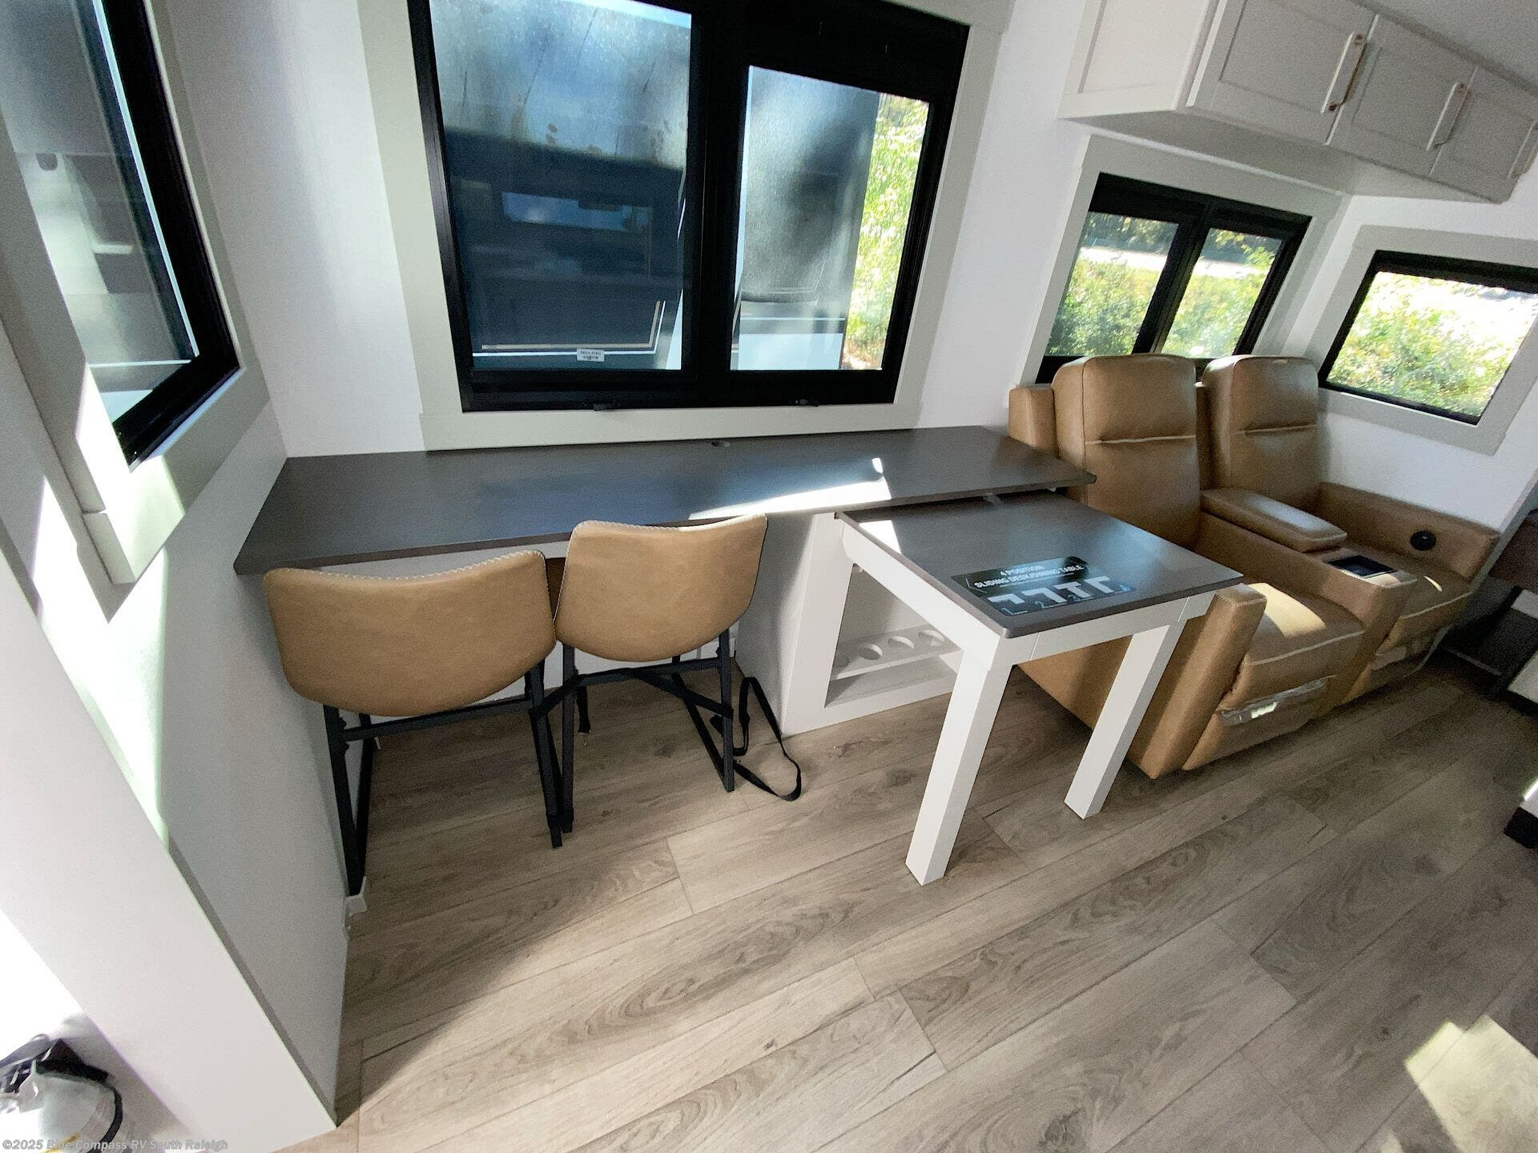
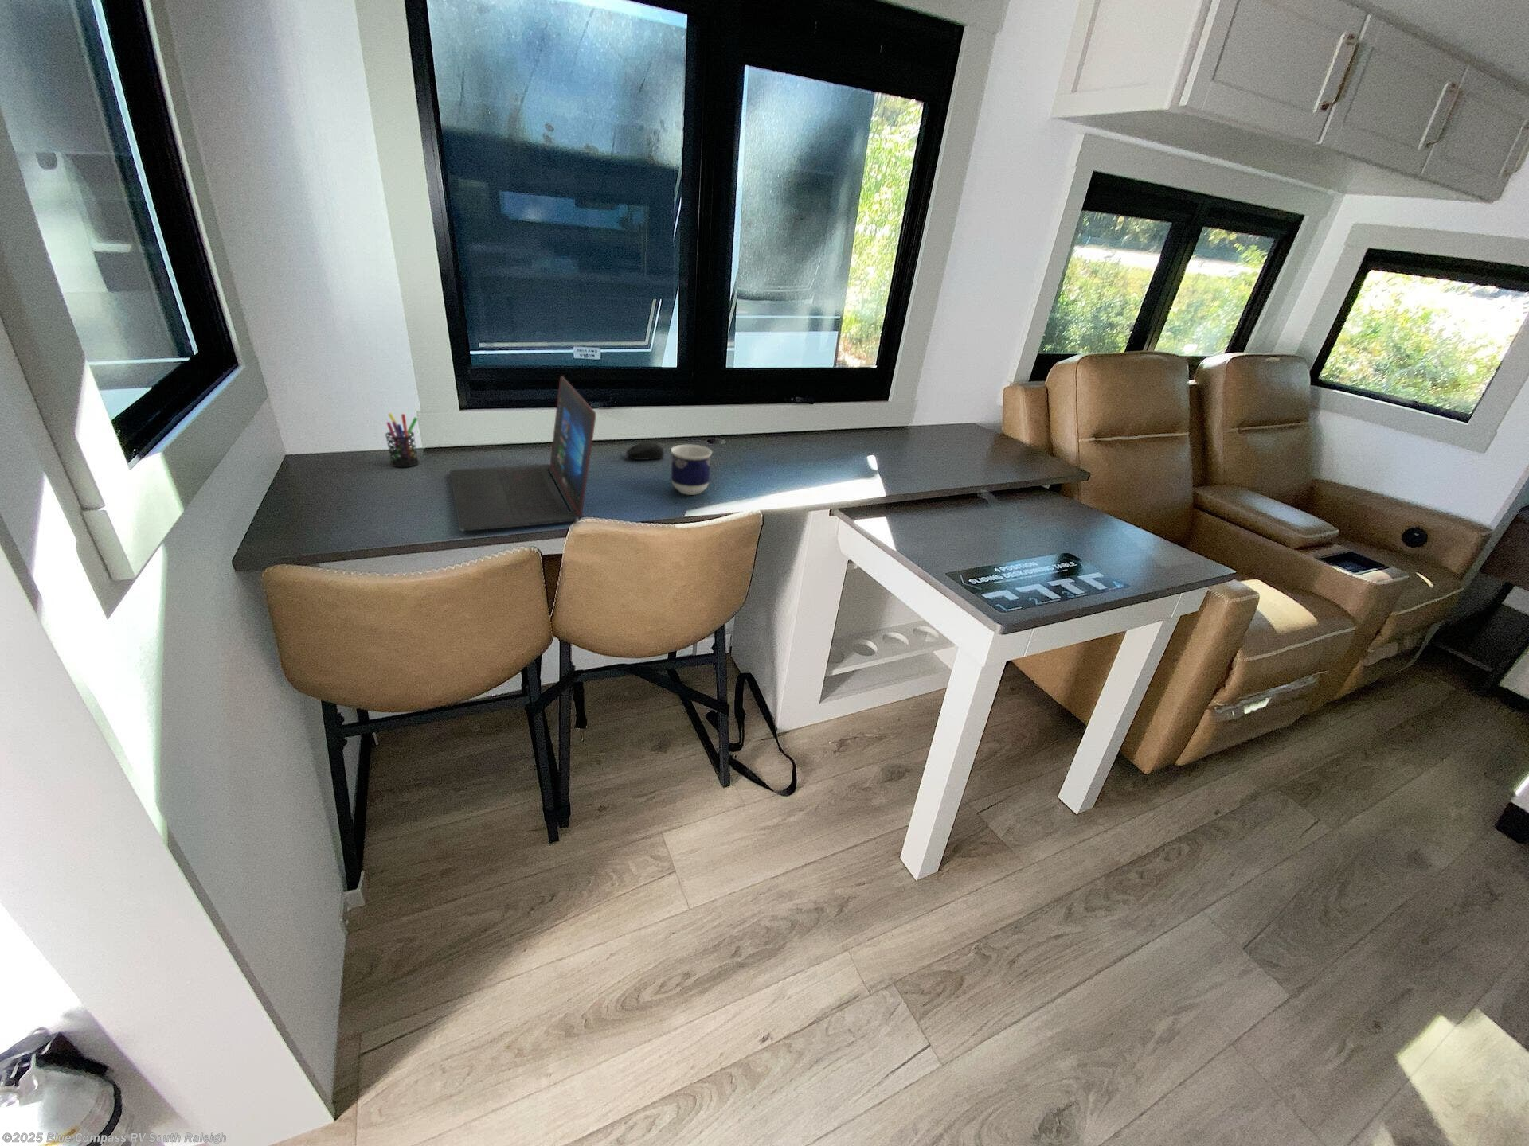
+ pen holder (403, 437)
+ laptop (516, 466)
+ computer mouse (645, 450)
+ cup (692, 473)
